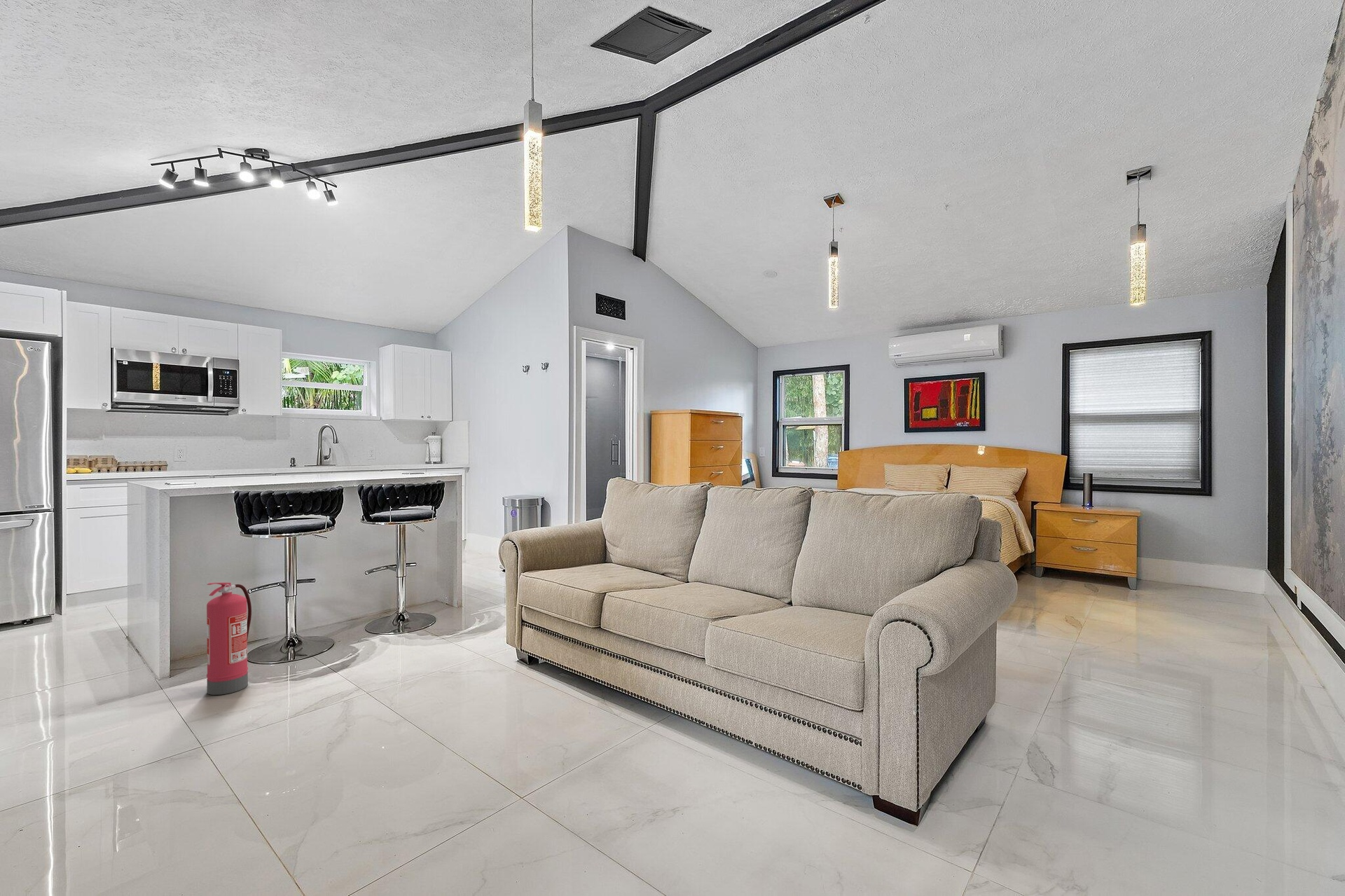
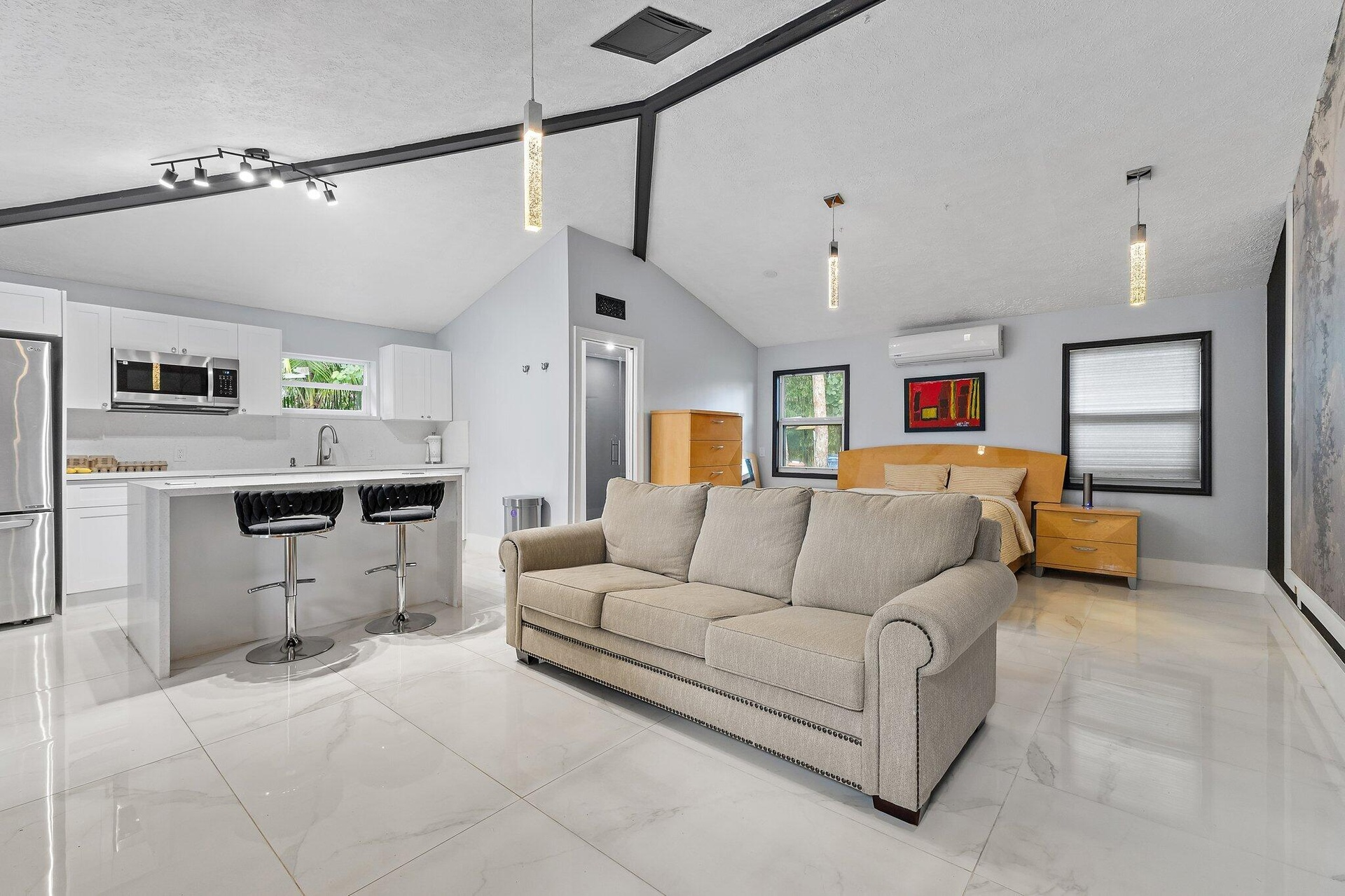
- fire extinguisher (230, 632)
